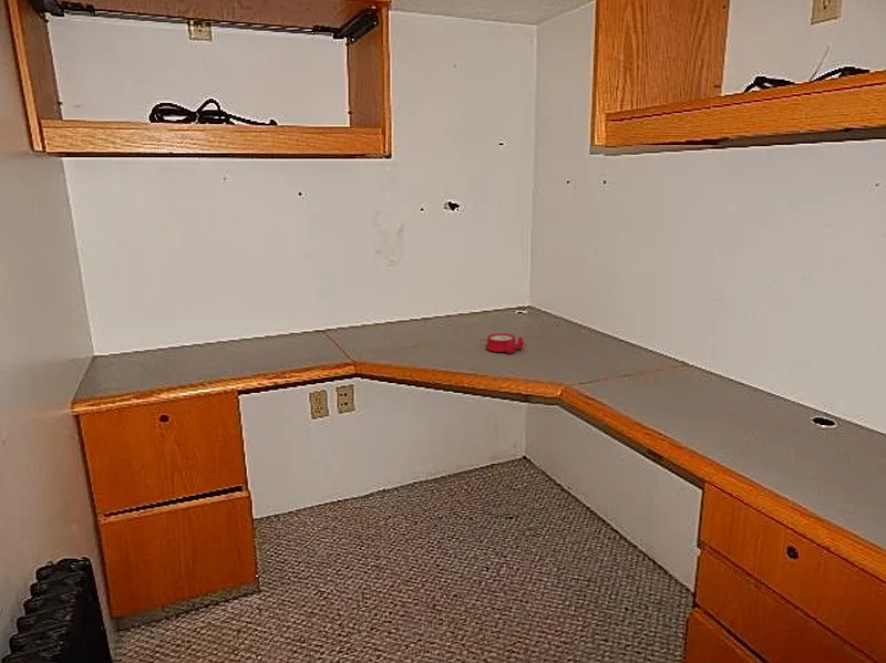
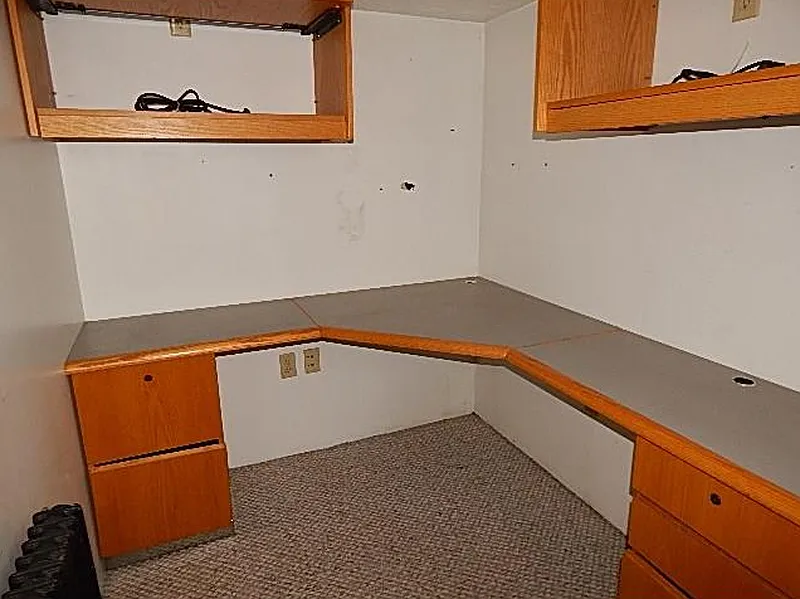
- alarm clock (505, 343)
